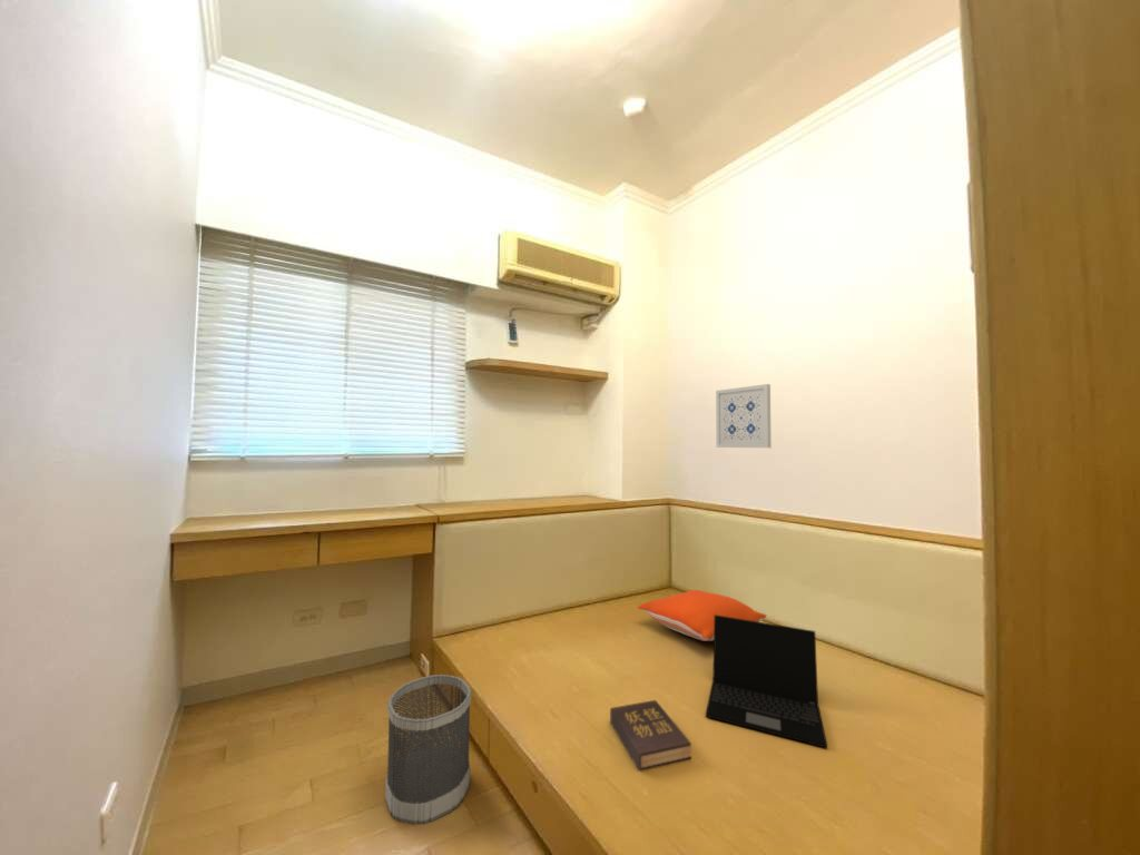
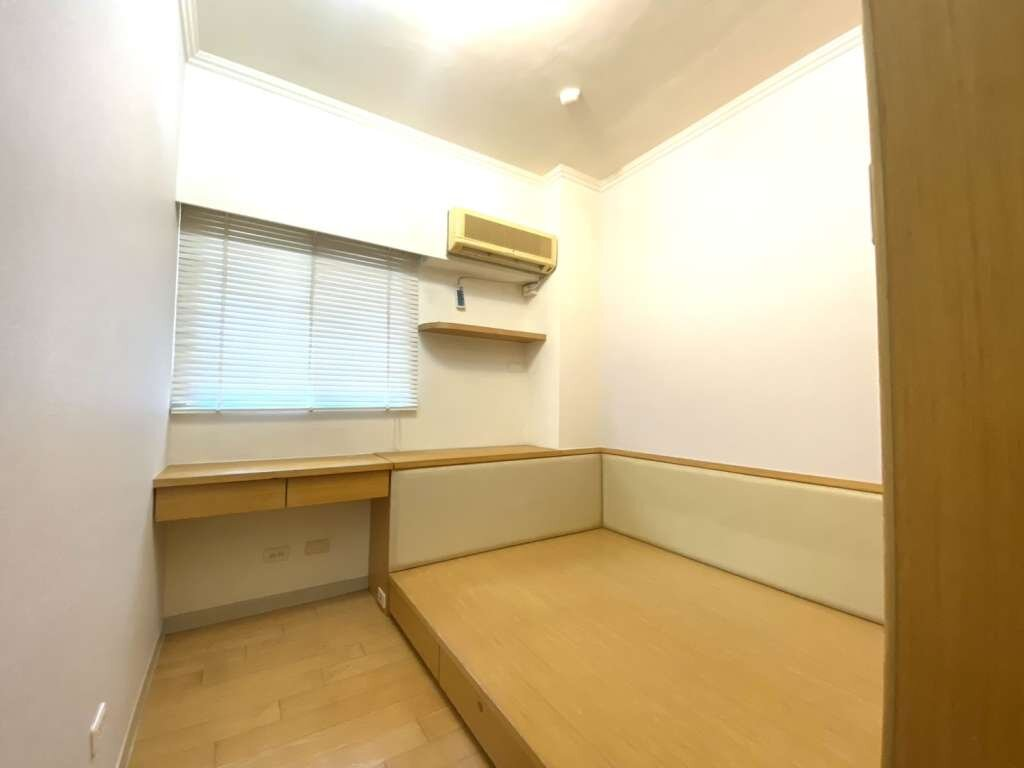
- pillow (699, 612)
- laptop (763, 671)
- wastebasket (429, 741)
- wall art (741, 417)
- hardback book (648, 731)
